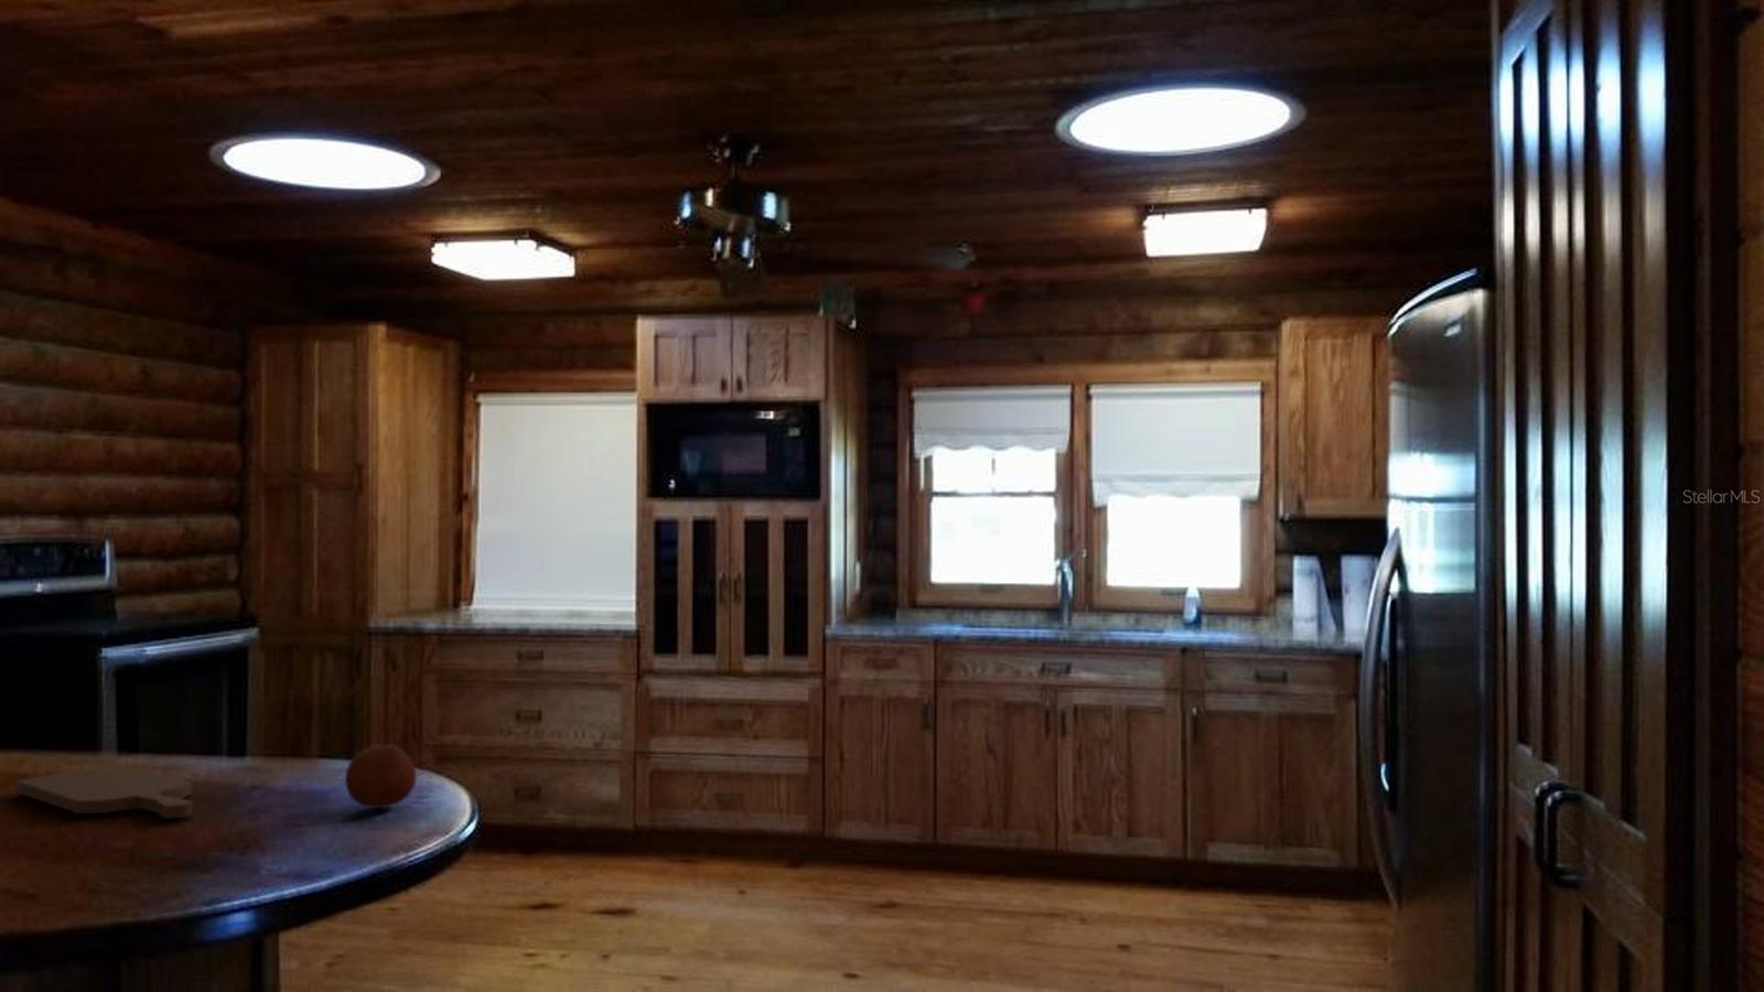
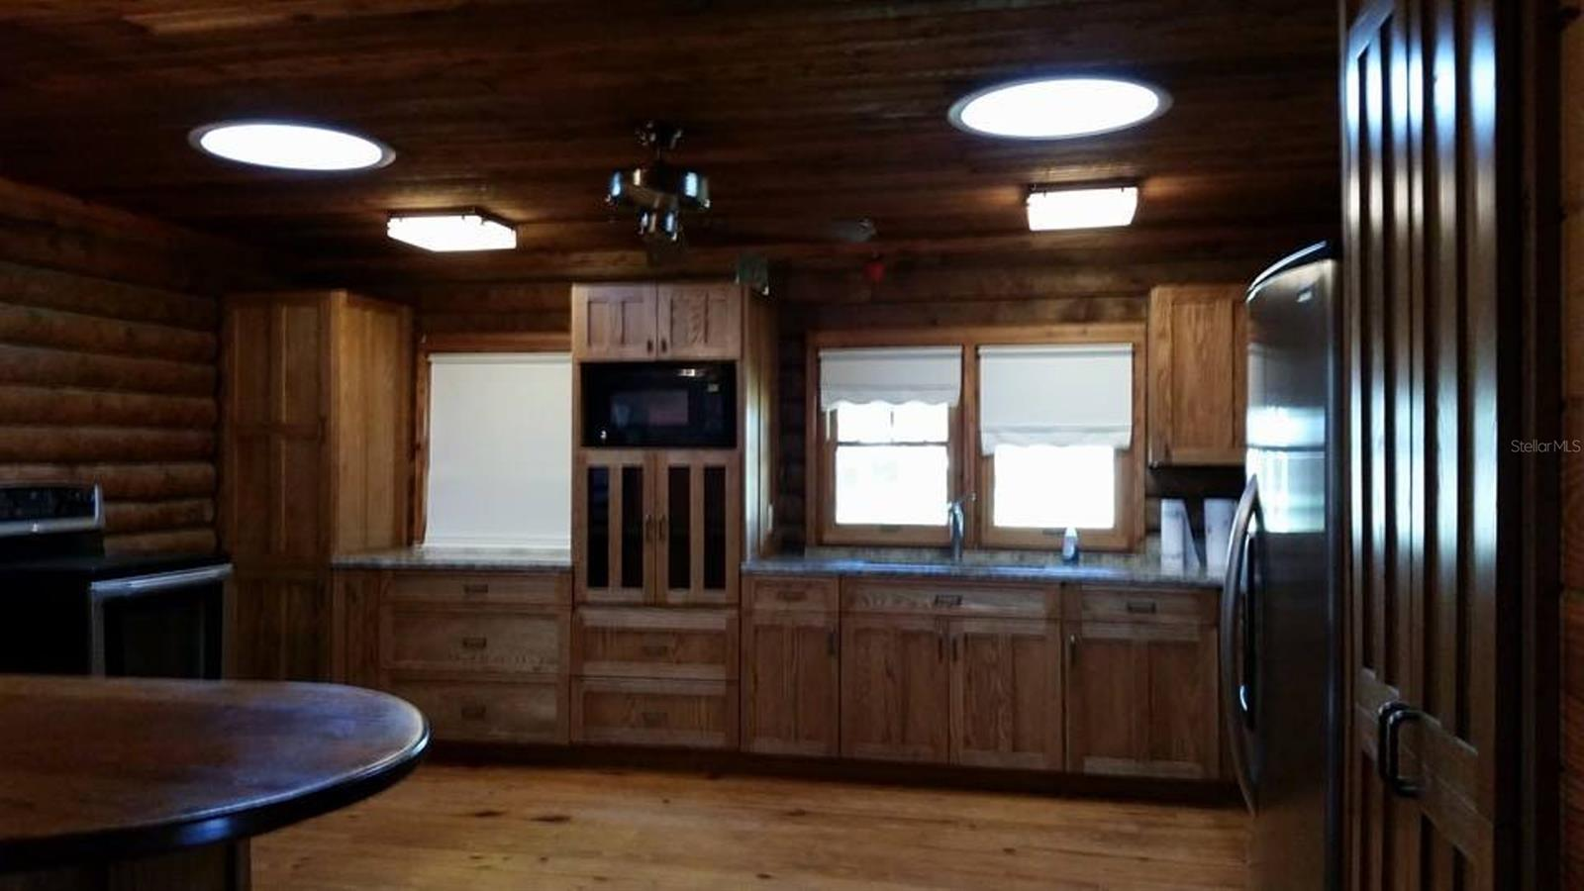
- cutting board (124, 793)
- fruit (380, 775)
